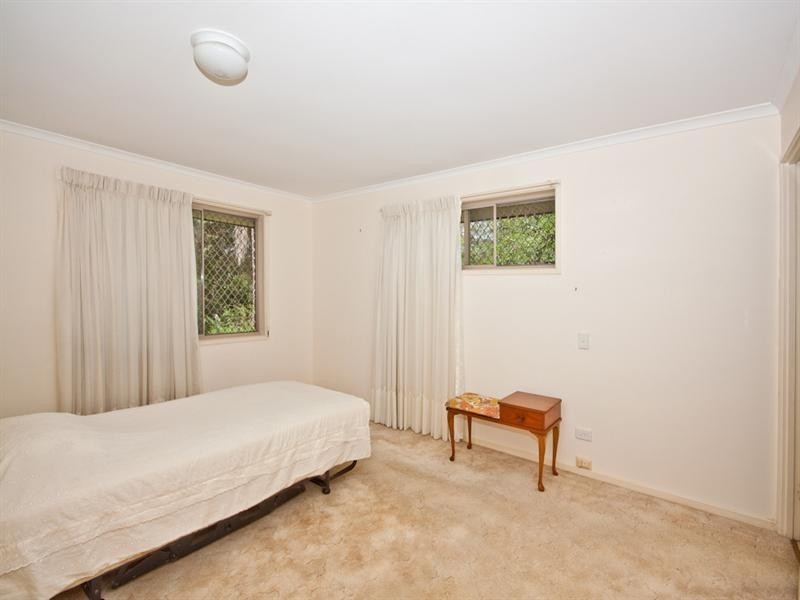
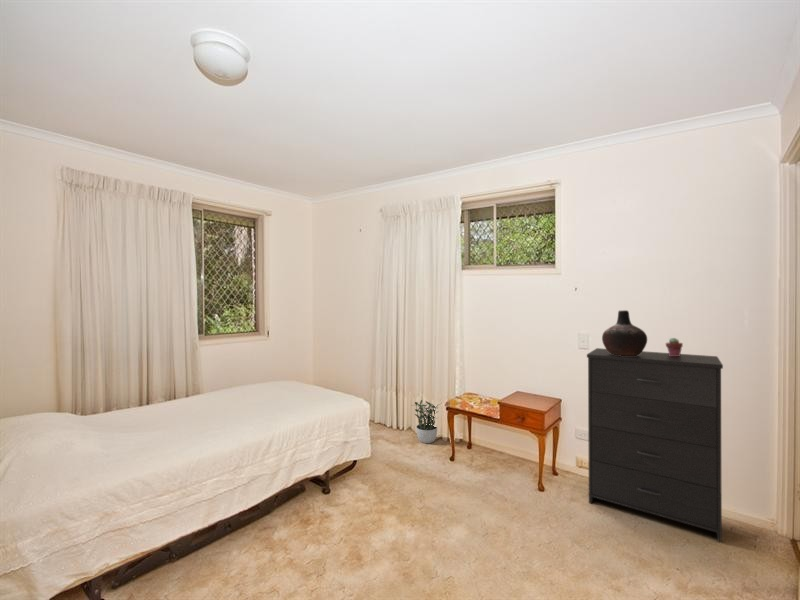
+ dresser (650, 431)
+ potted succulent (674, 346)
+ potted plant (425, 419)
+ vase (624, 332)
